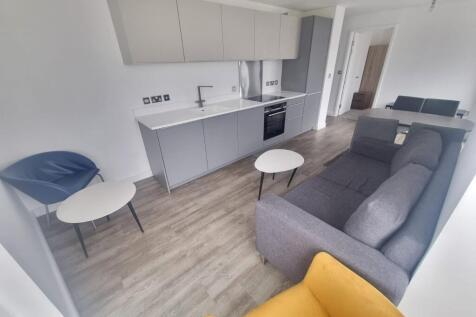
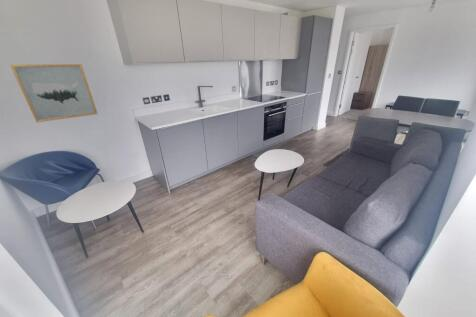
+ wall art (59, 92)
